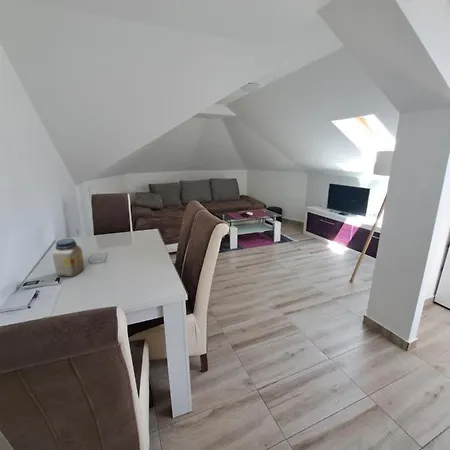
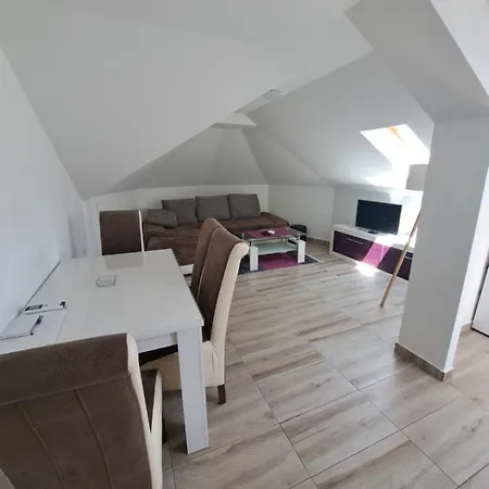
- jar (68, 256)
